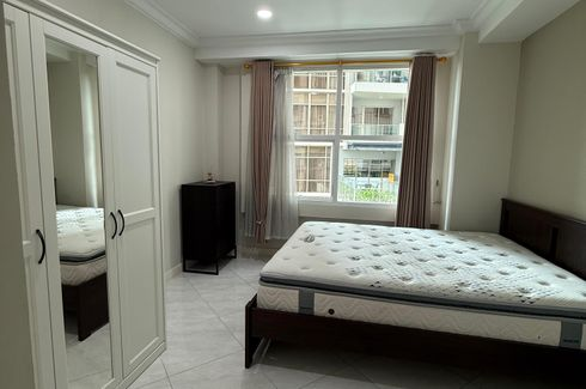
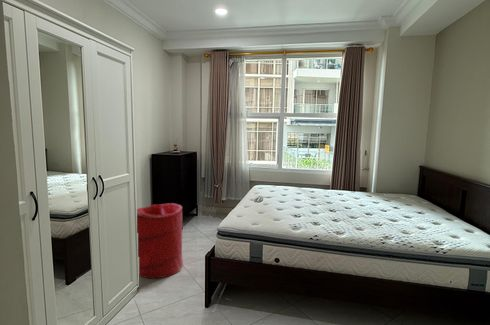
+ laundry hamper (158, 237)
